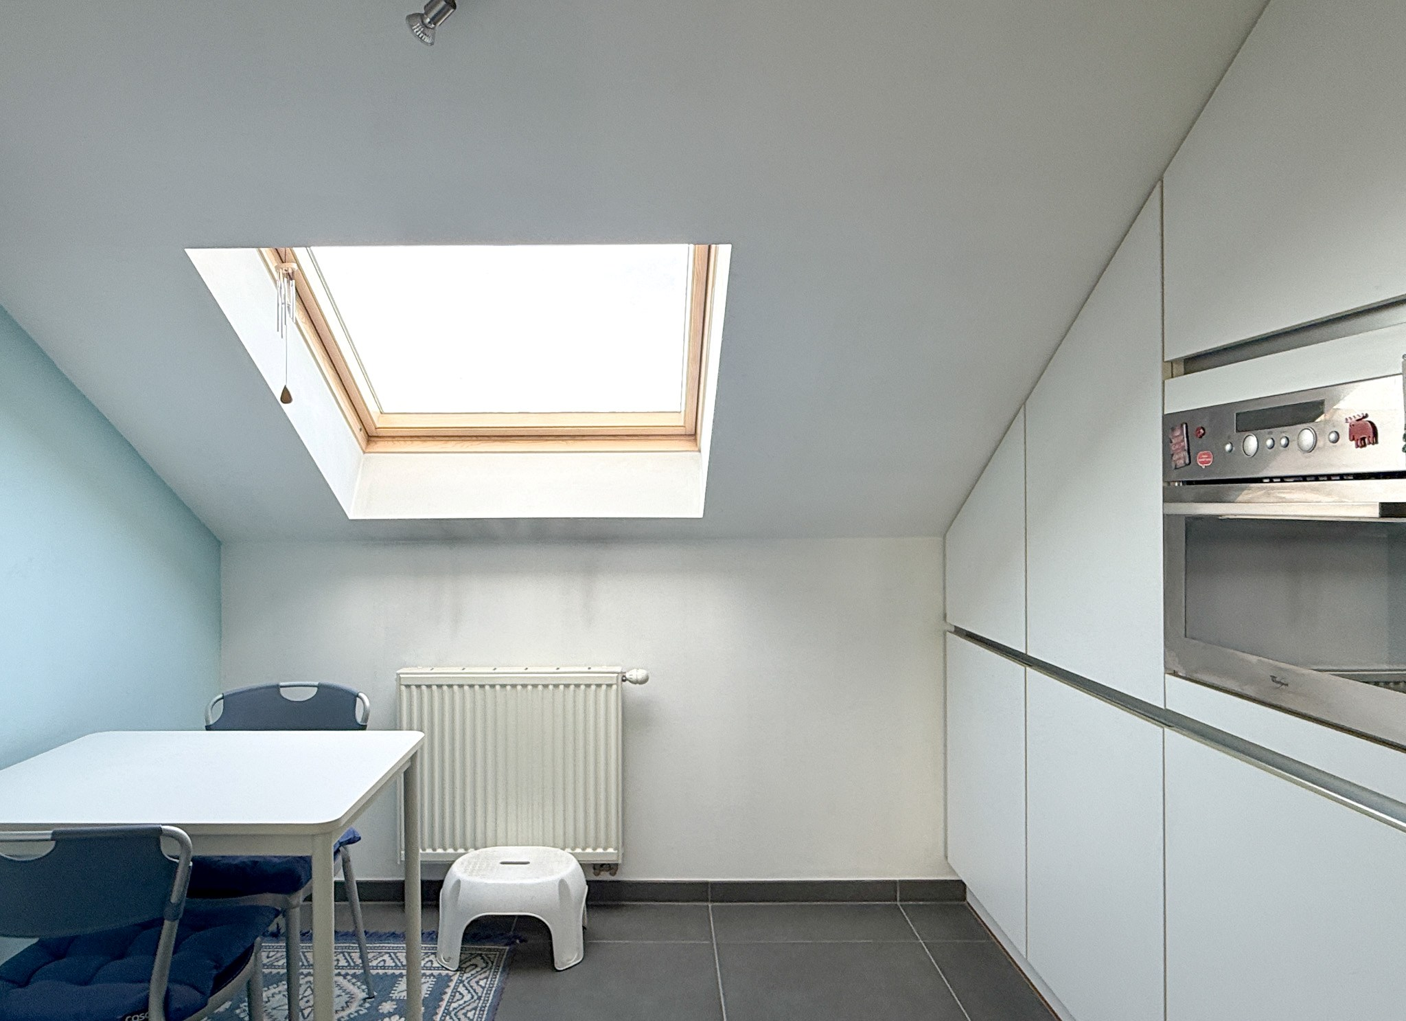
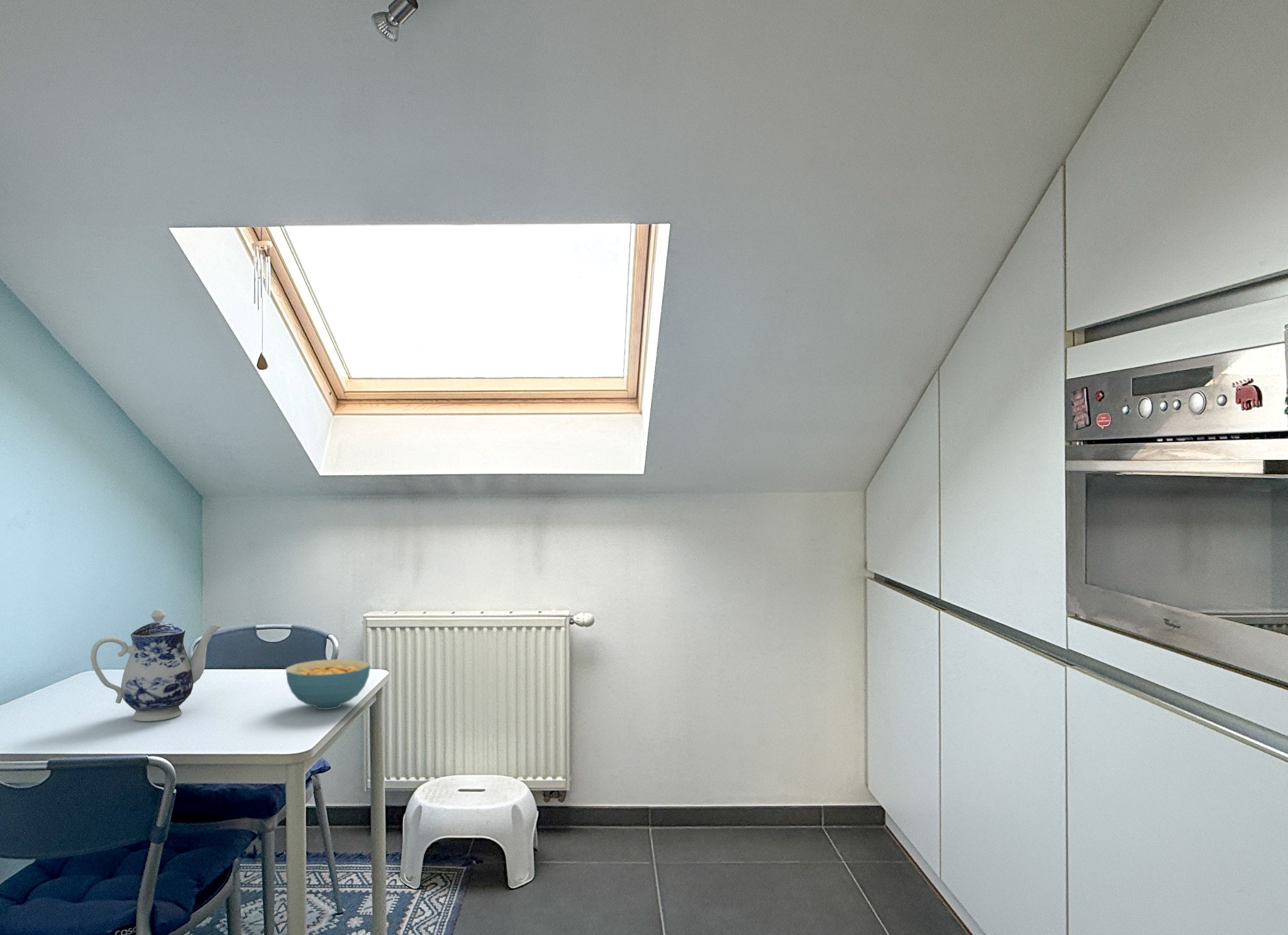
+ teapot (158, 663)
+ cereal bowl (328, 686)
